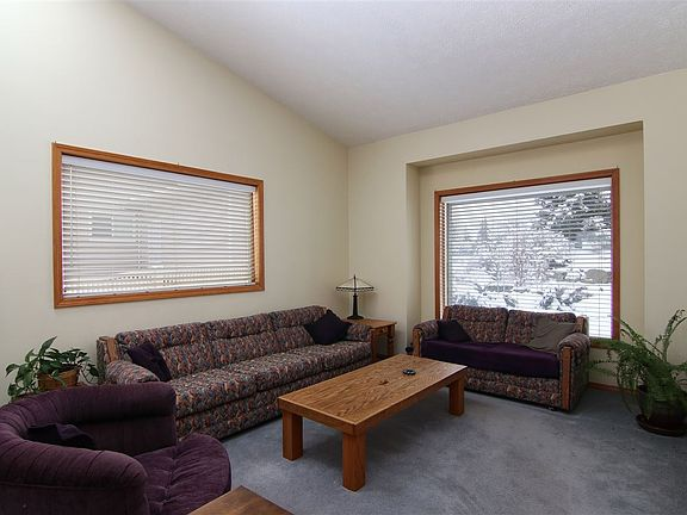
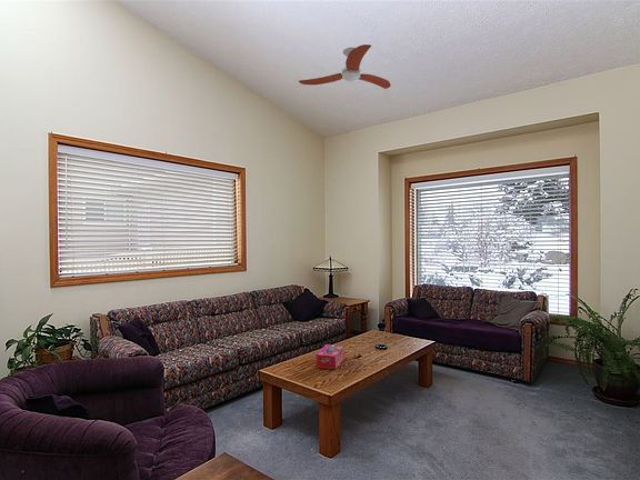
+ tissue box (330, 356)
+ ceiling fan (346, 63)
